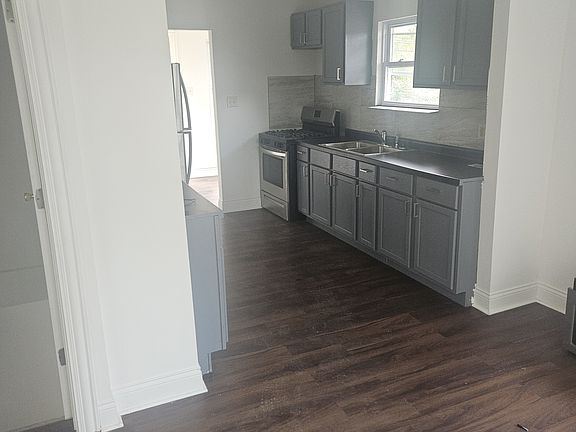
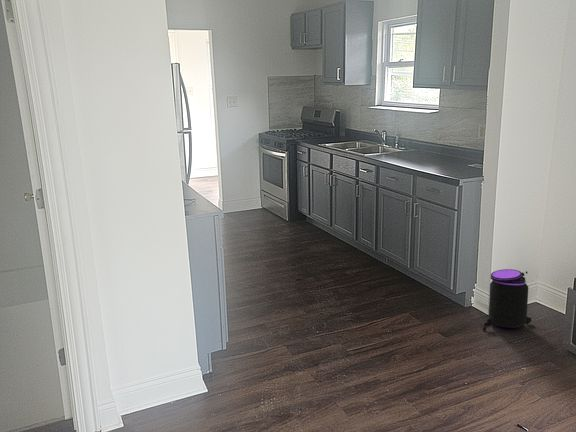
+ trash can (506, 298)
